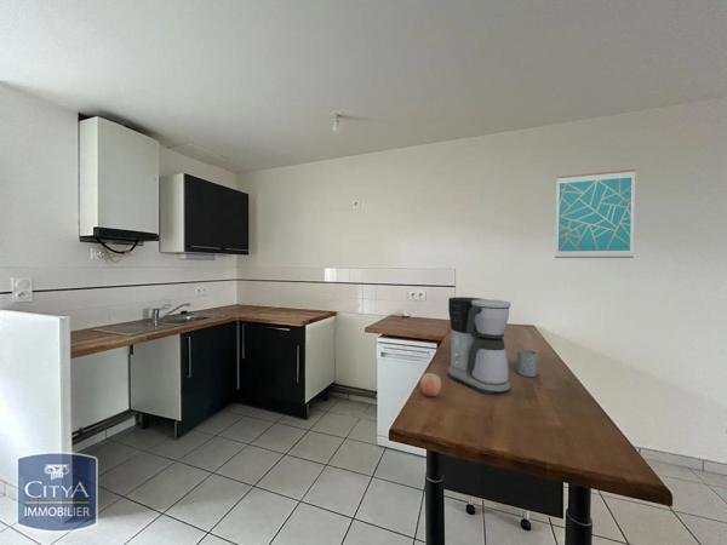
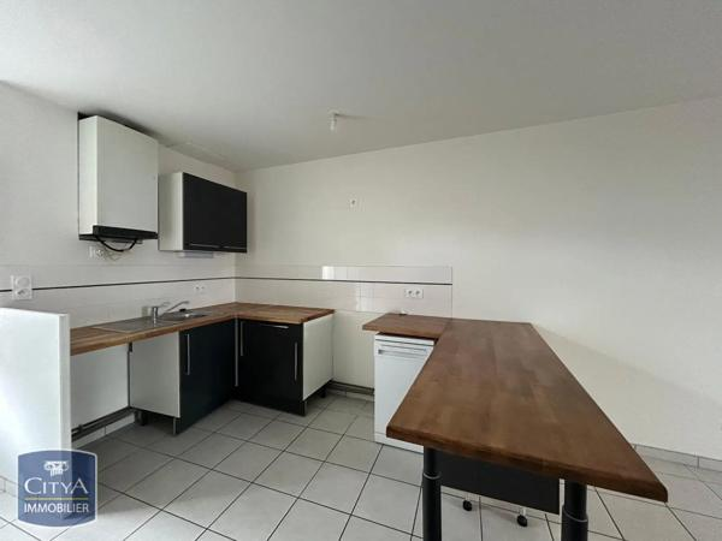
- mug (526, 361)
- fruit (430, 384)
- wall art (593, 216)
- coffee maker (474, 340)
